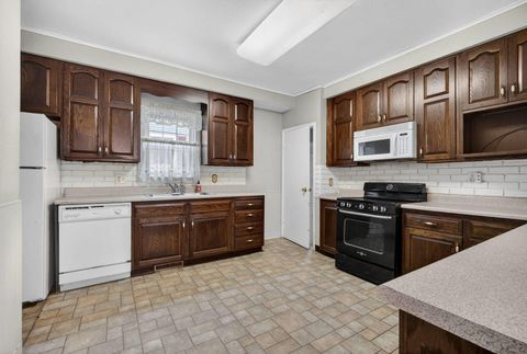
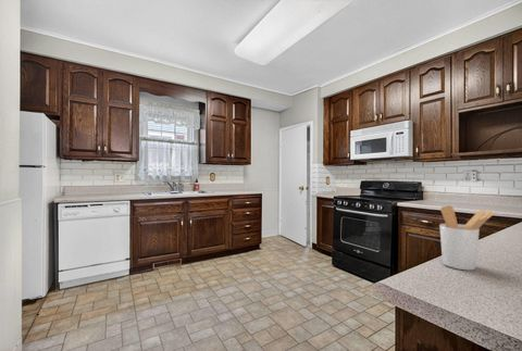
+ utensil holder (467, 236)
